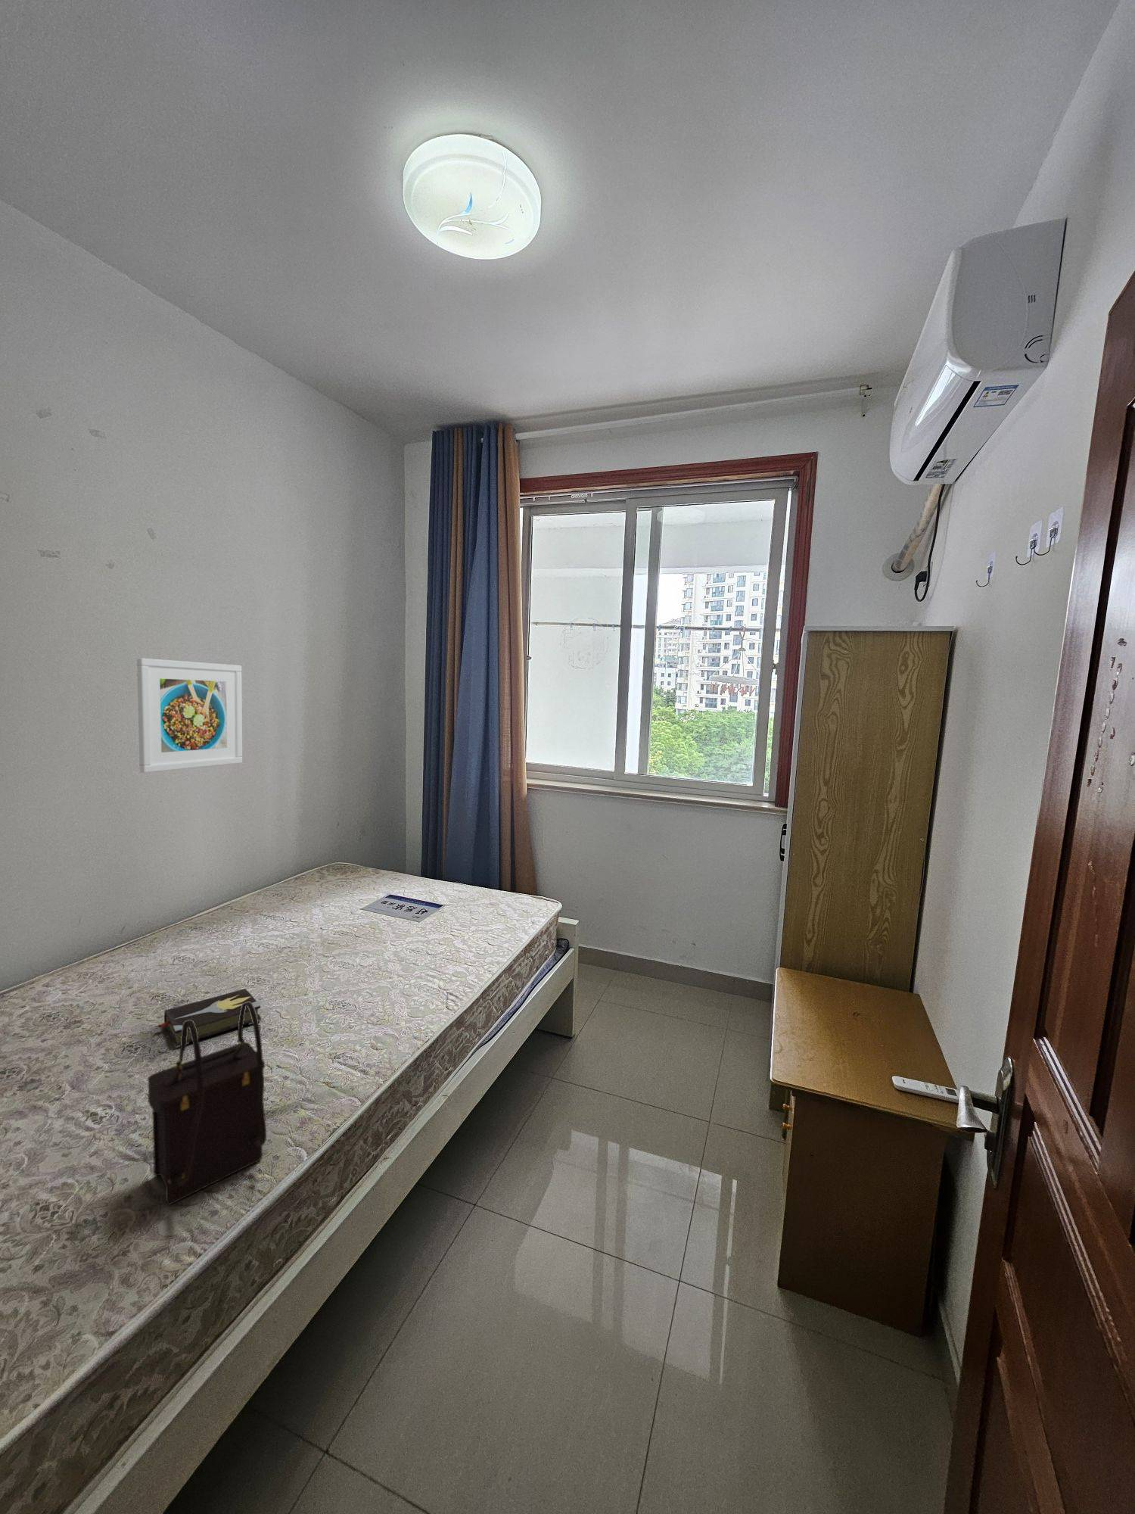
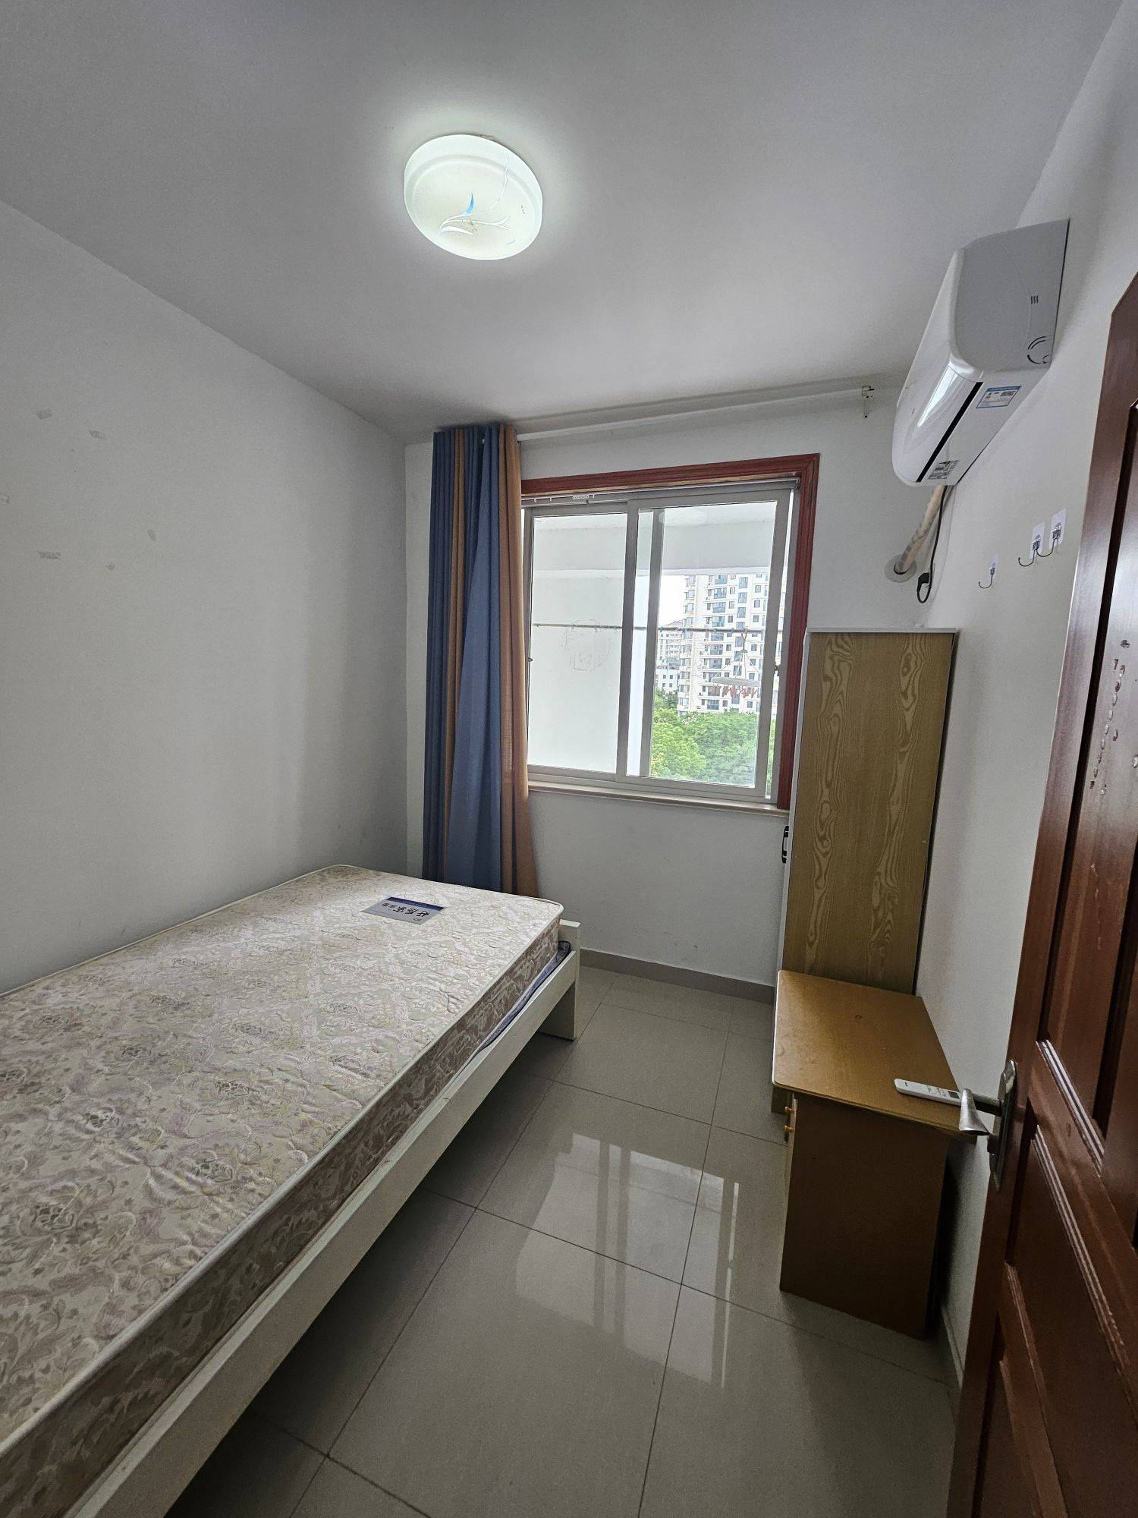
- satchel (212, 1090)
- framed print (193, 714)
- hardback book (212, 1013)
